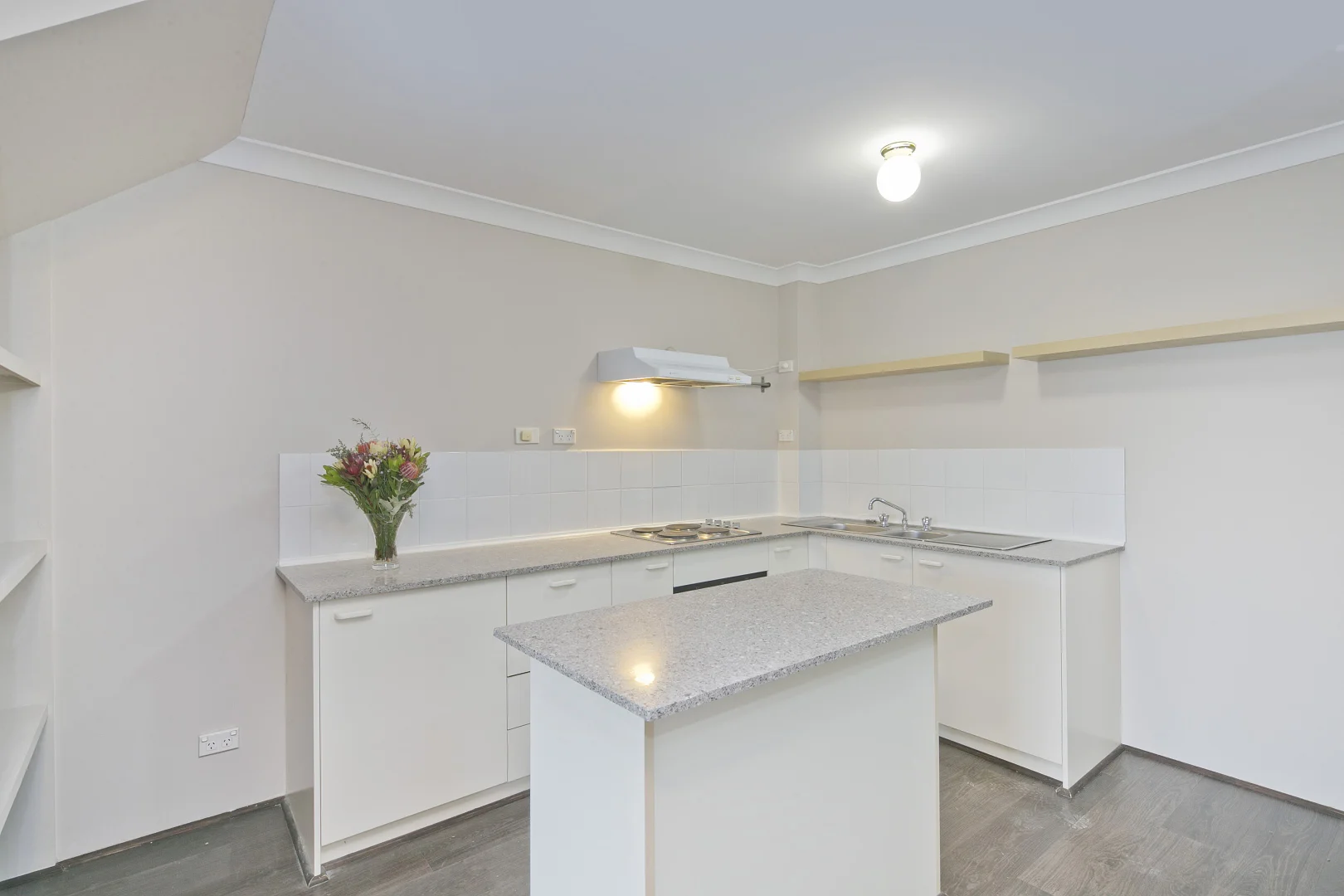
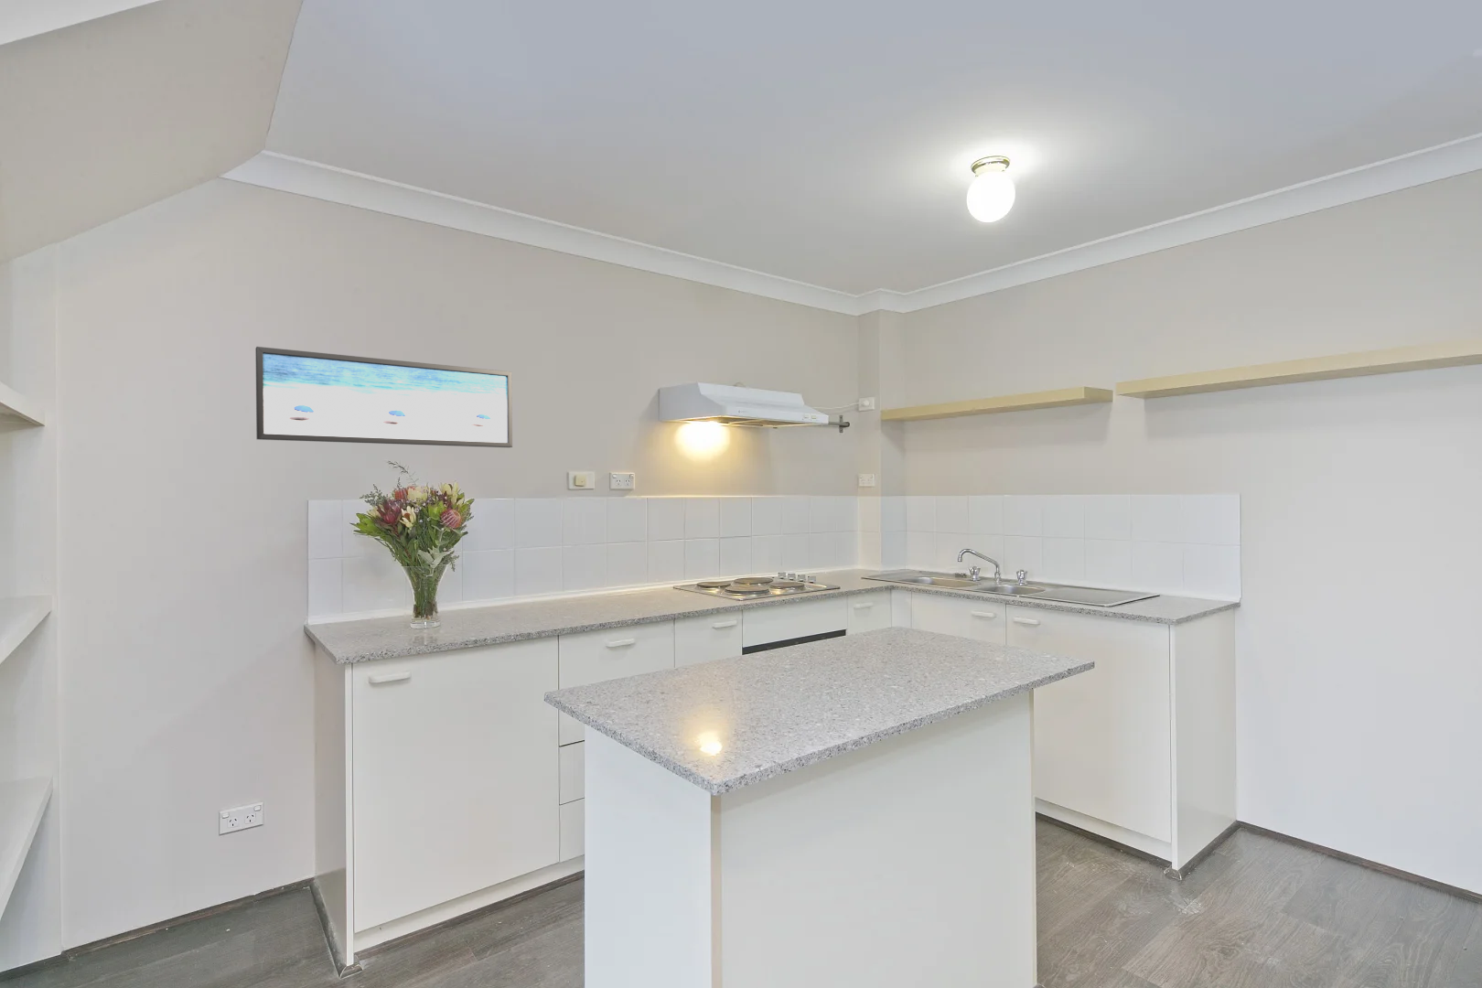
+ wall art (396, 401)
